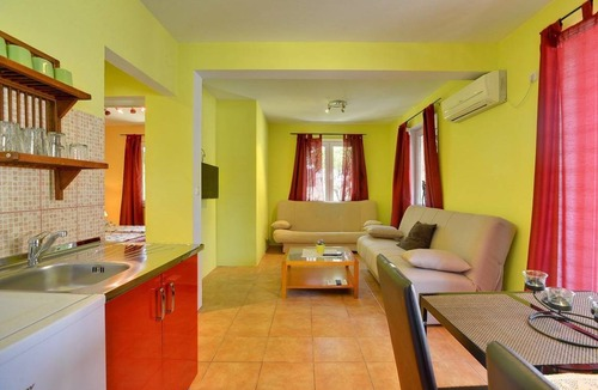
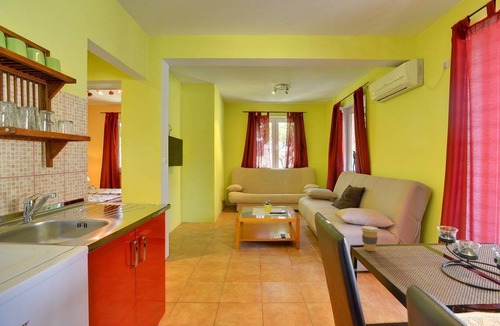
+ coffee cup (369, 238)
